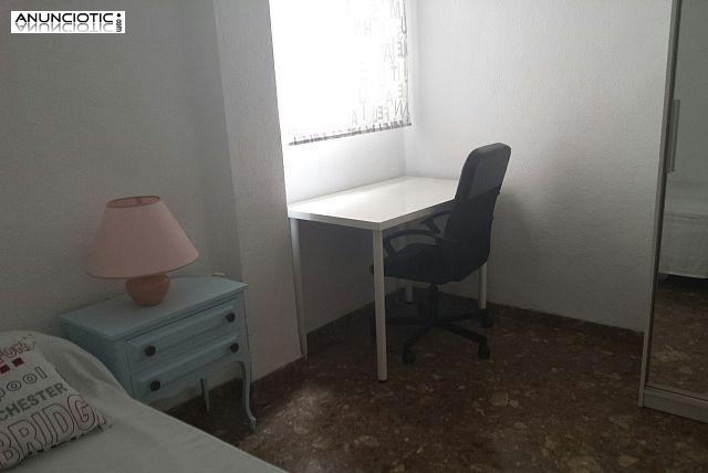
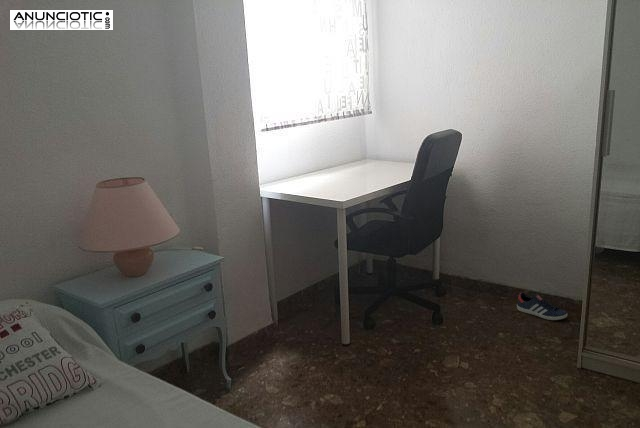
+ sneaker (541, 304)
